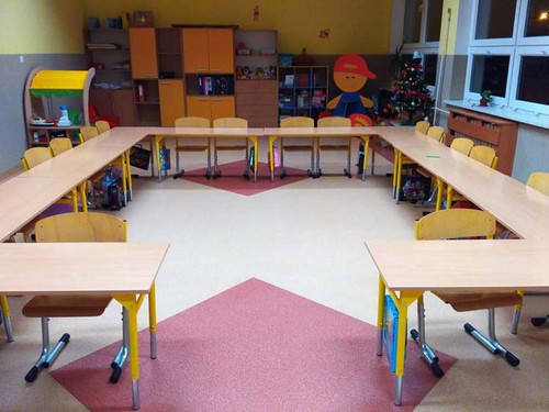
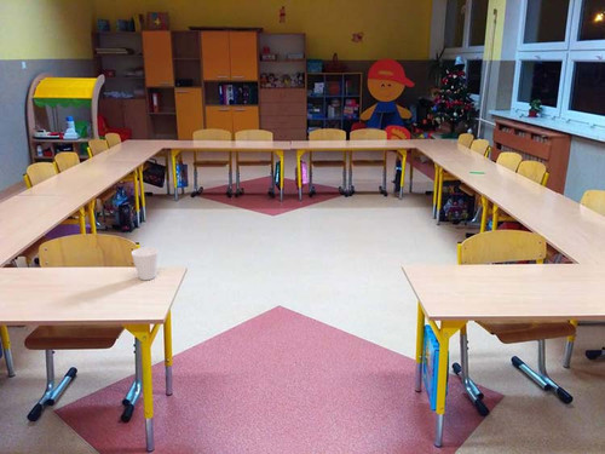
+ cup (145, 264)
